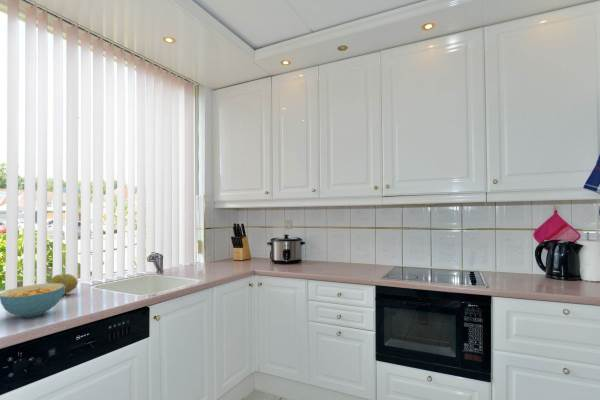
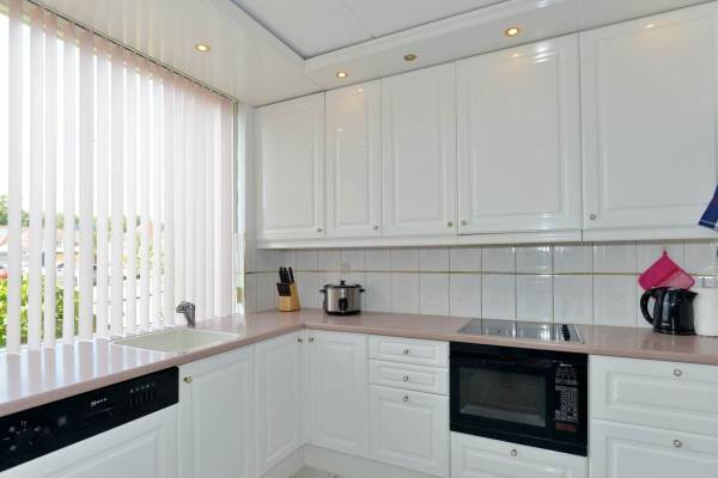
- fruit (63, 284)
- cereal bowl (33, 302)
